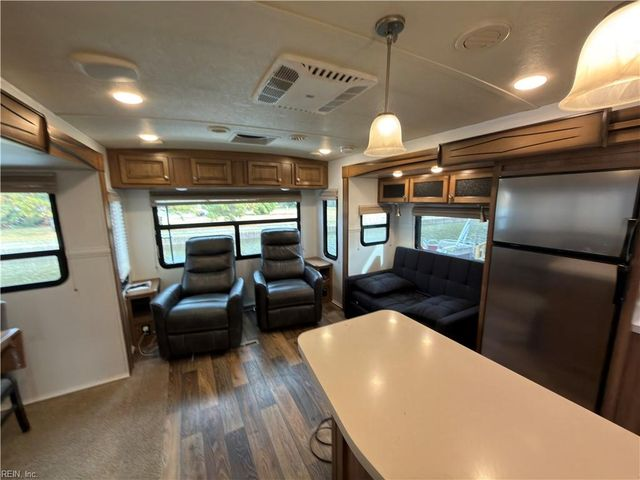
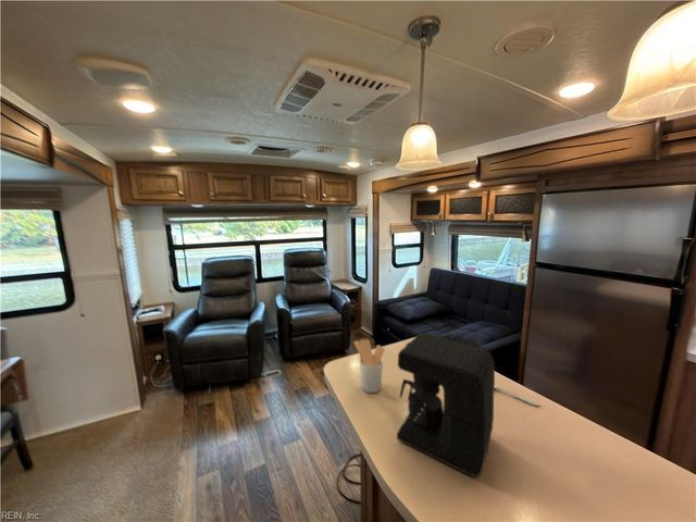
+ utensil holder (368, 363)
+ spoon (507, 391)
+ coffee maker (444, 393)
